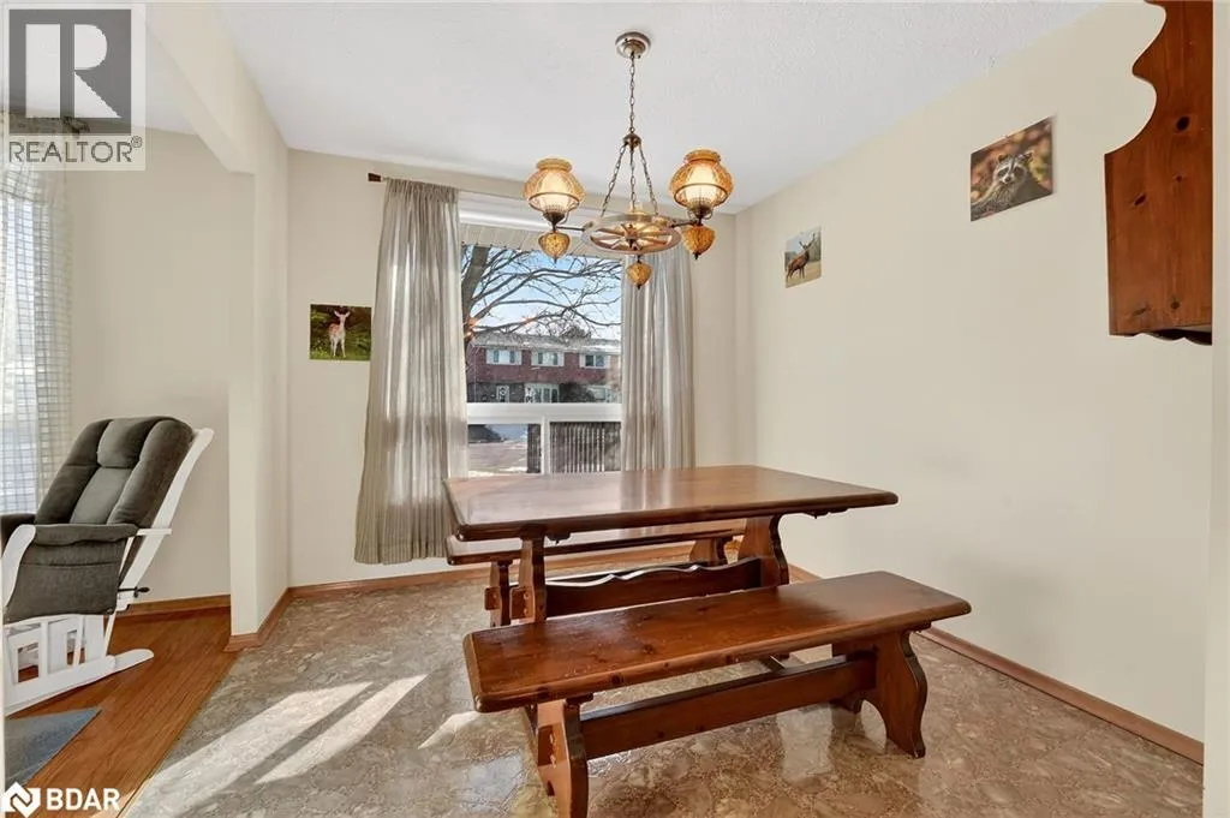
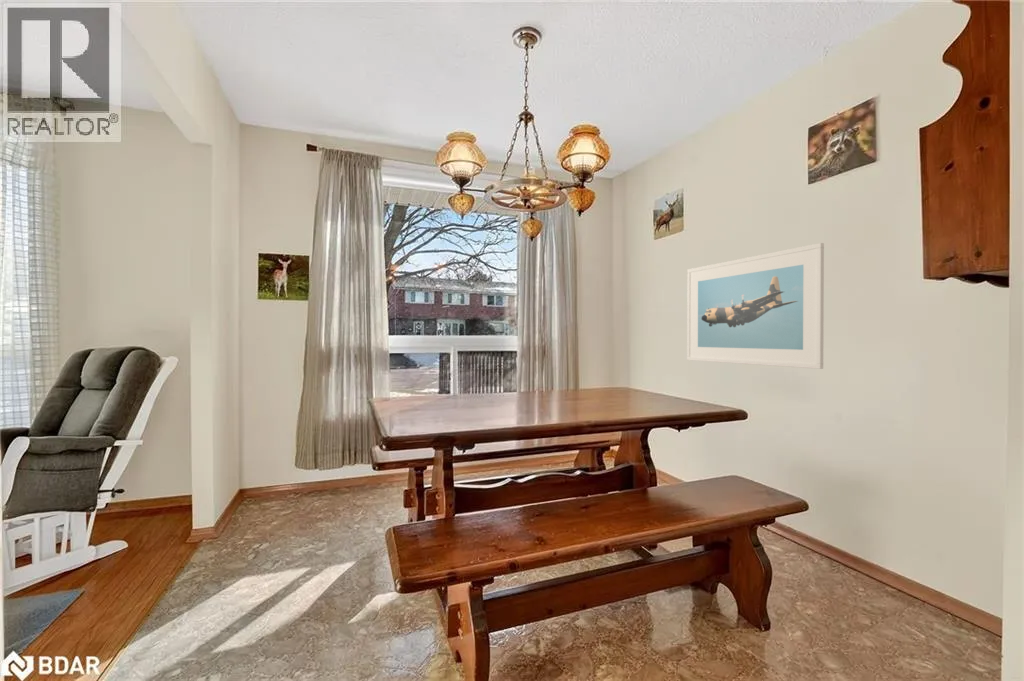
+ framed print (744, 311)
